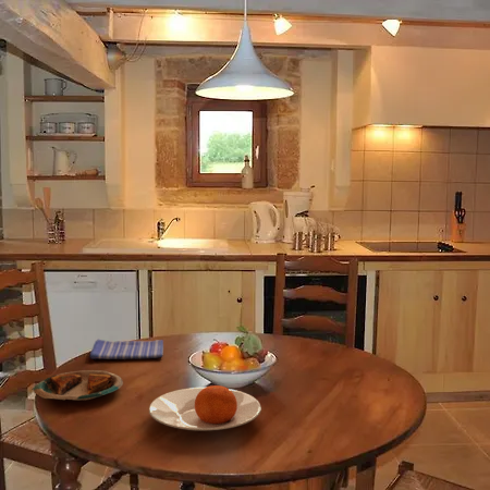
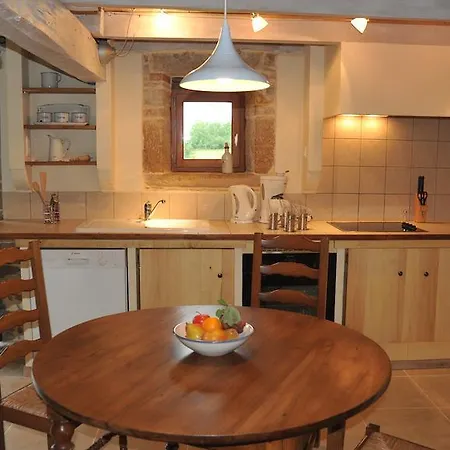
- plate (77, 385)
- dish towel (127, 348)
- plate (205, 402)
